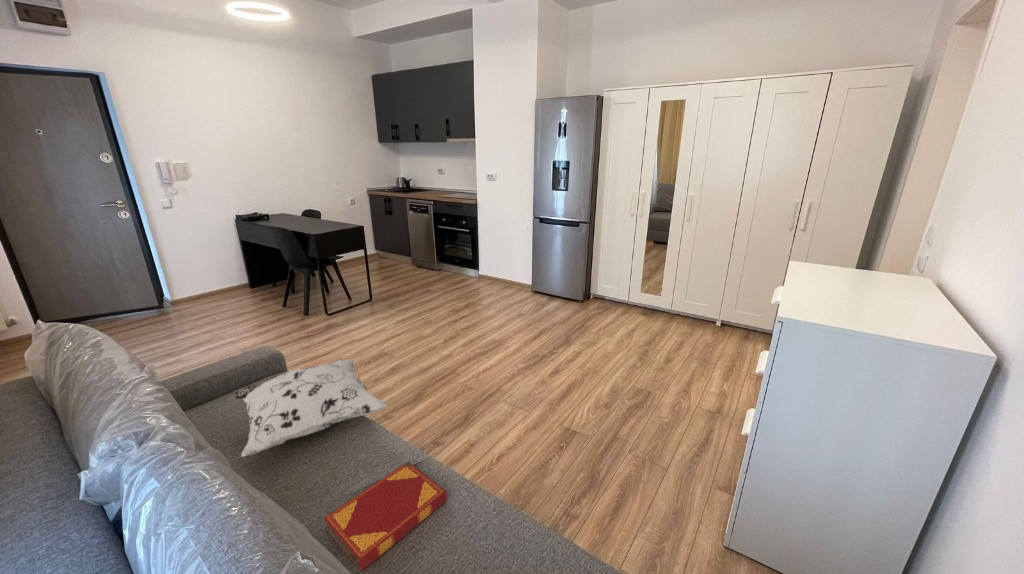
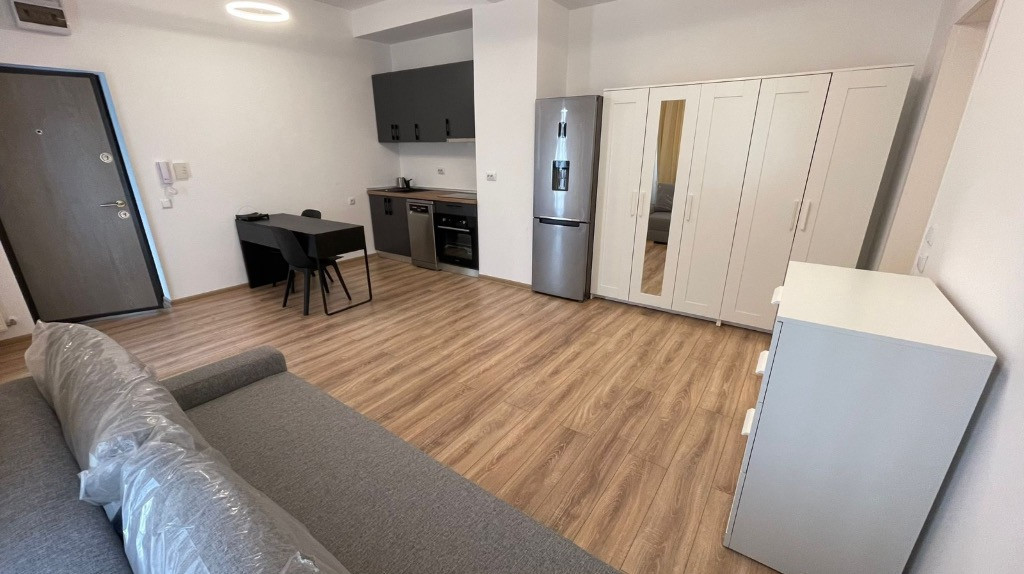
- decorative pillow (308, 398)
- hardback book (388, 509)
